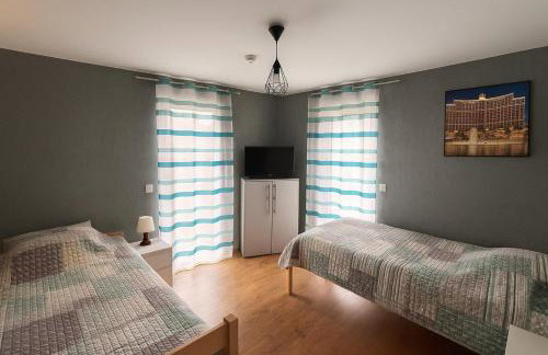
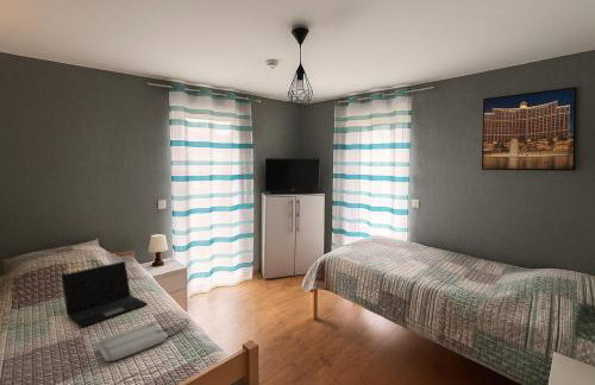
+ tote bag (149, 334)
+ laptop (105, 290)
